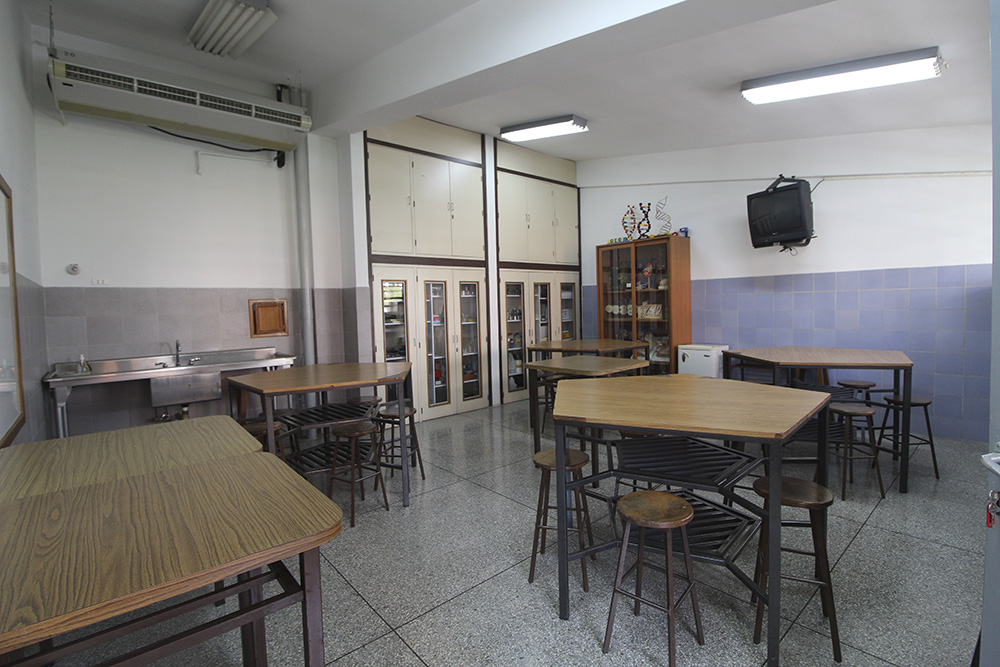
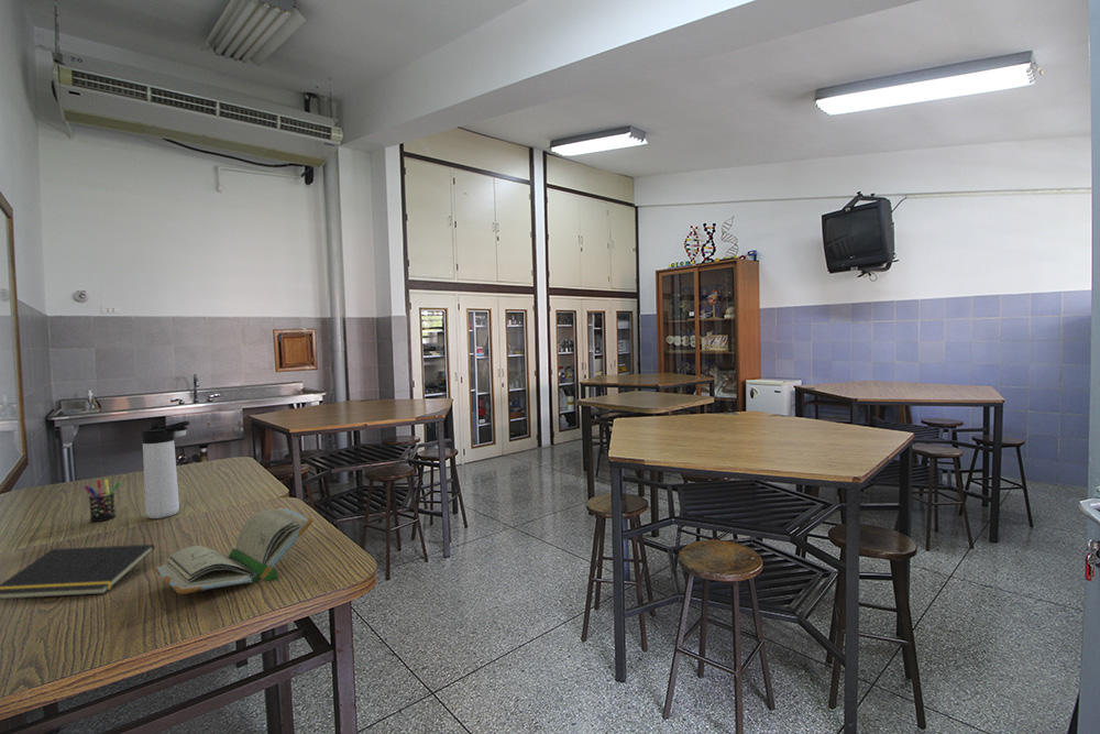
+ thermos bottle (167, 468)
+ notepad (76, 570)
+ pen holder (105, 497)
+ book (238, 550)
